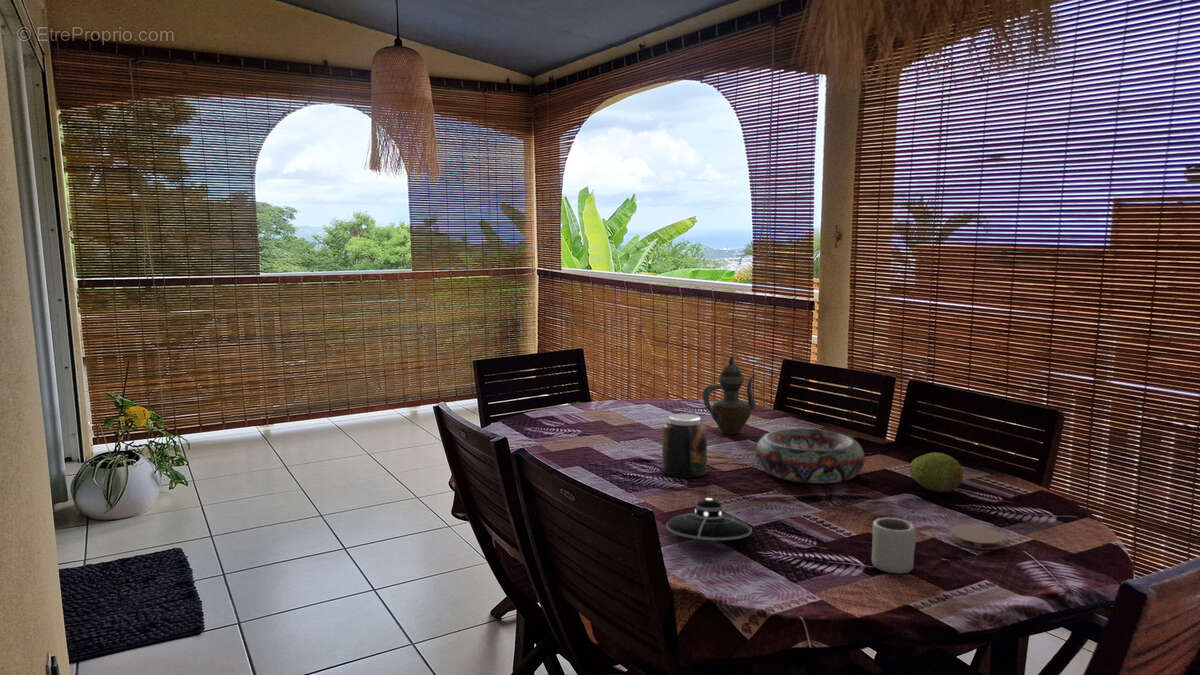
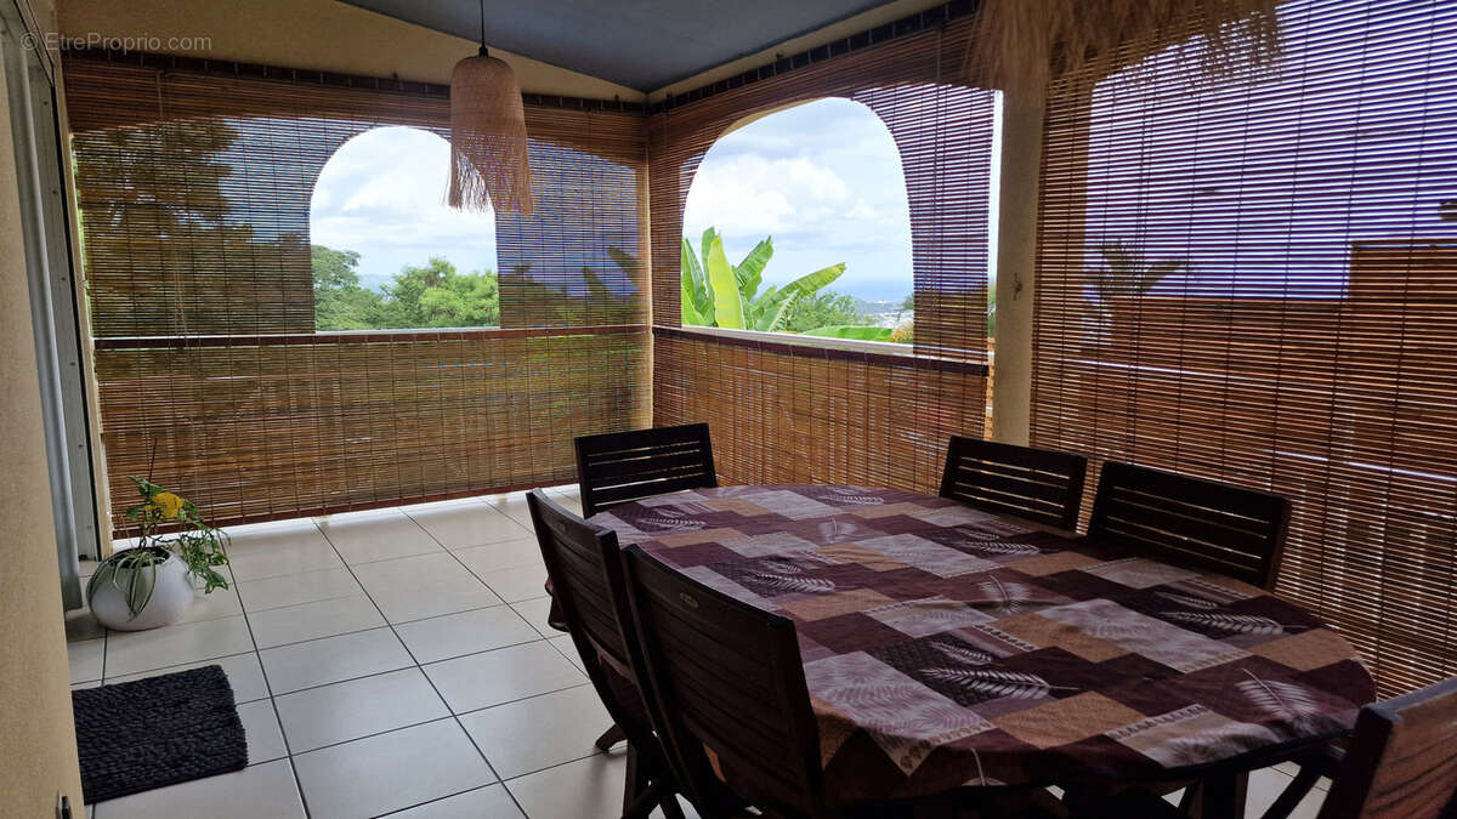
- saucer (708, 517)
- jar (684, 444)
- decorative bowl (808, 455)
- teapot (729, 394)
- cup (897, 543)
- fruit (933, 470)
- coaster (976, 536)
